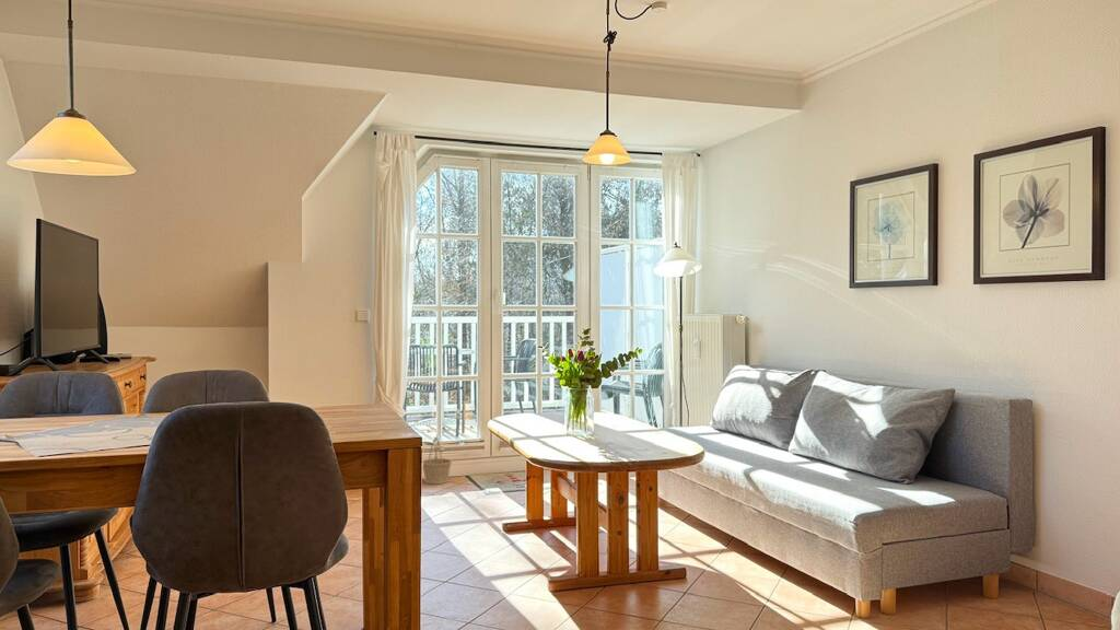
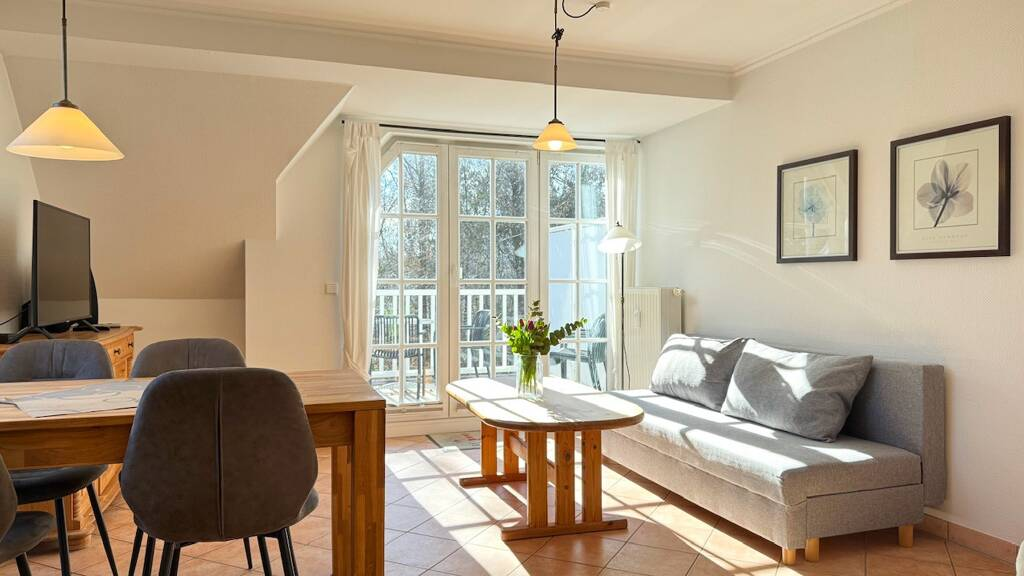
- basket (436, 458)
